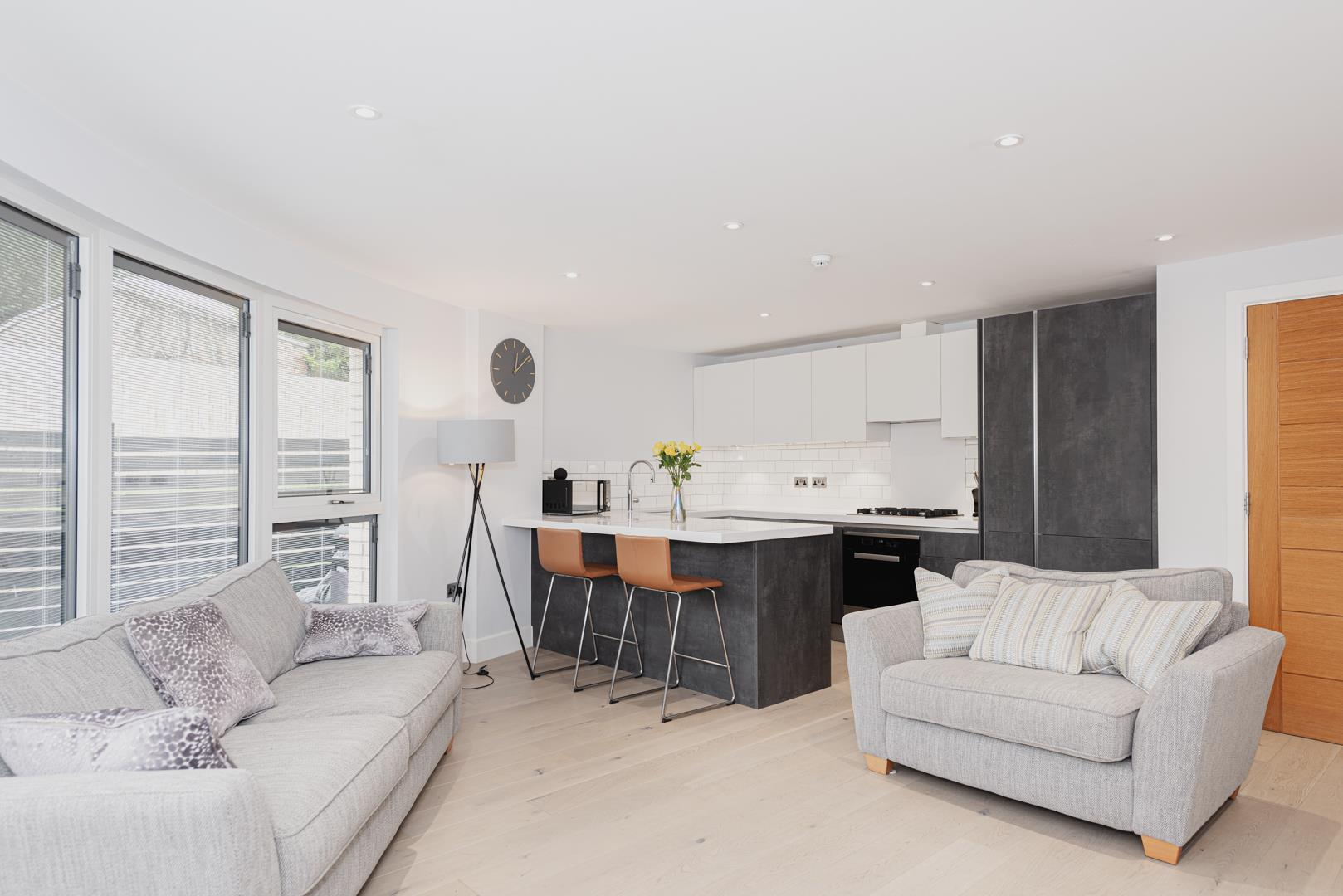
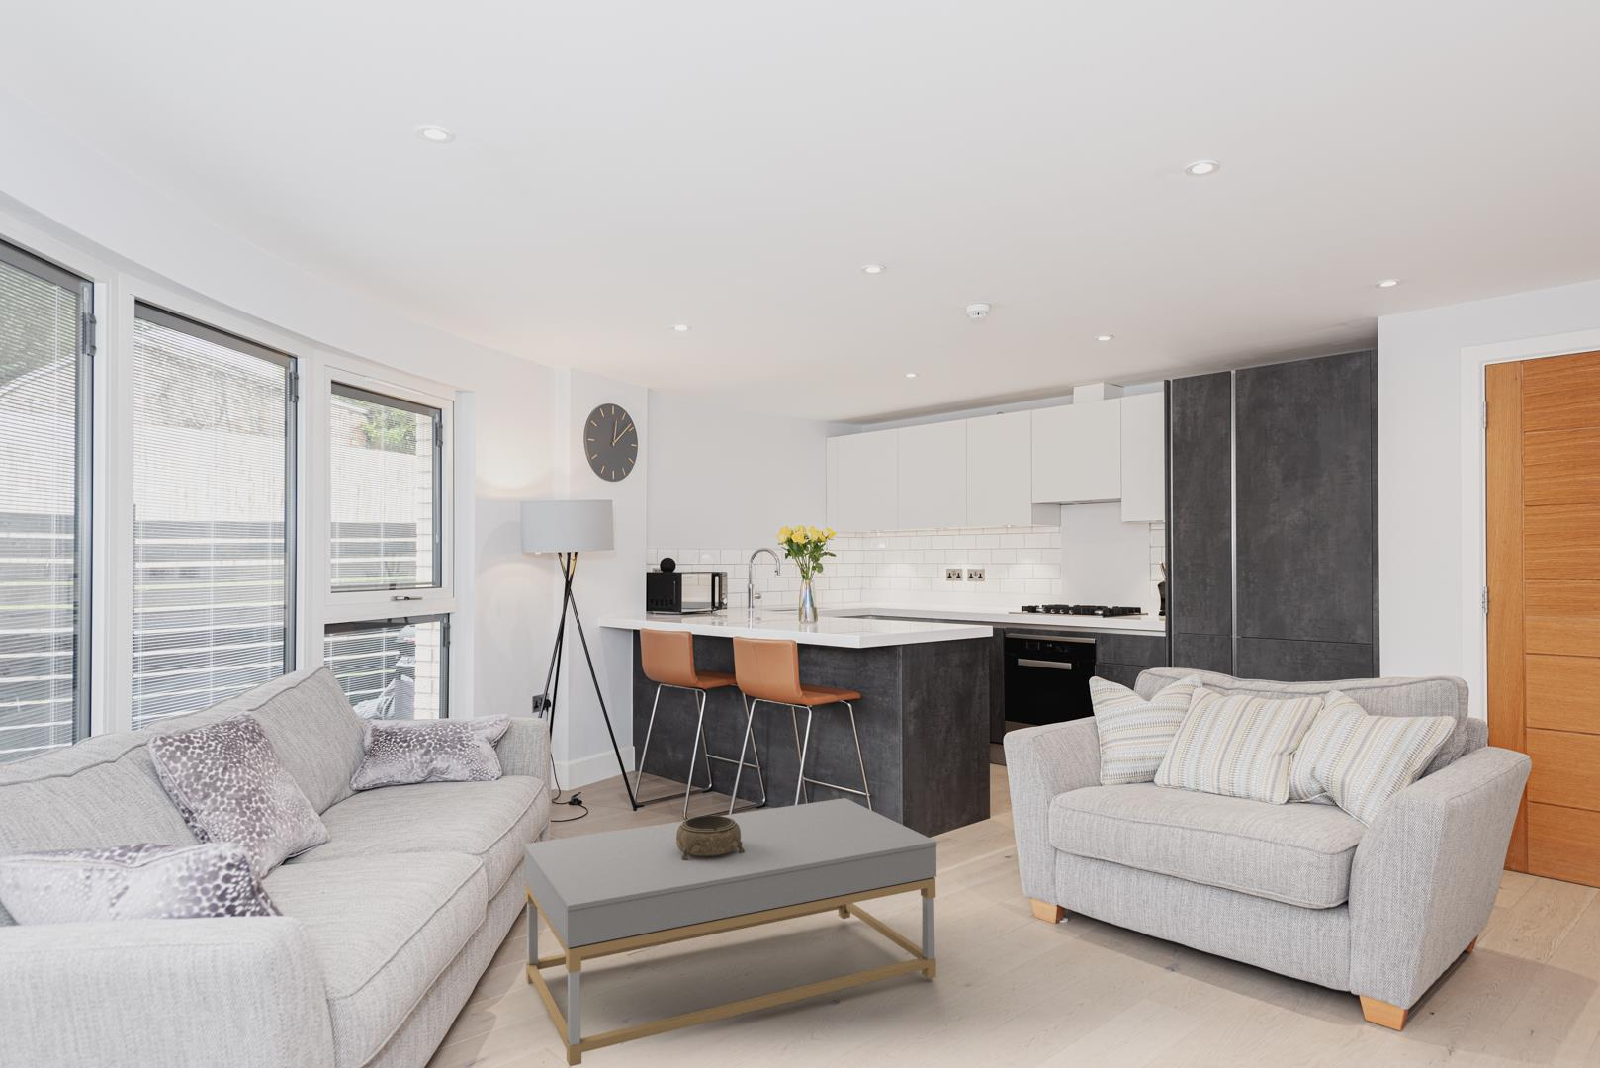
+ decorative bowl (708, 834)
+ coffee table (730, 909)
